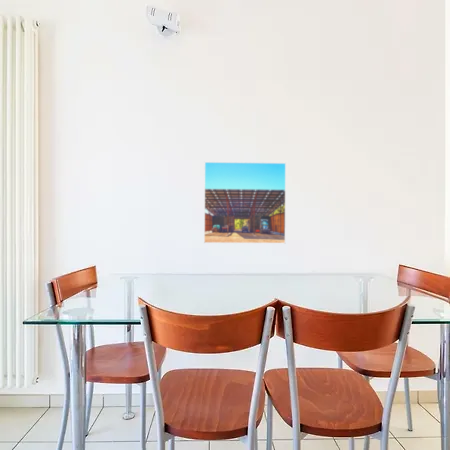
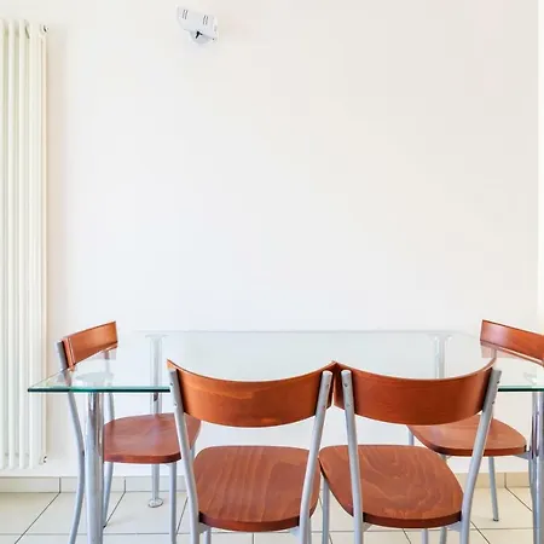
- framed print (244, 202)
